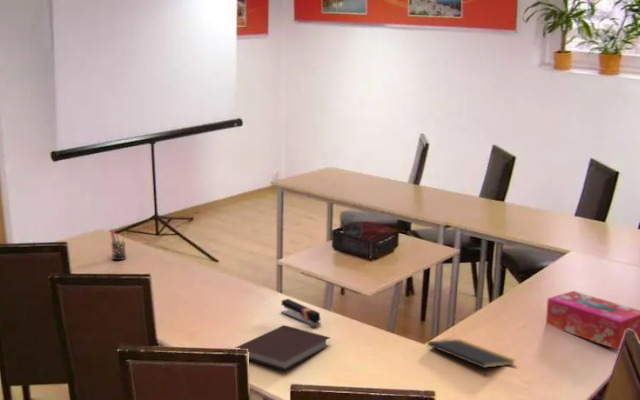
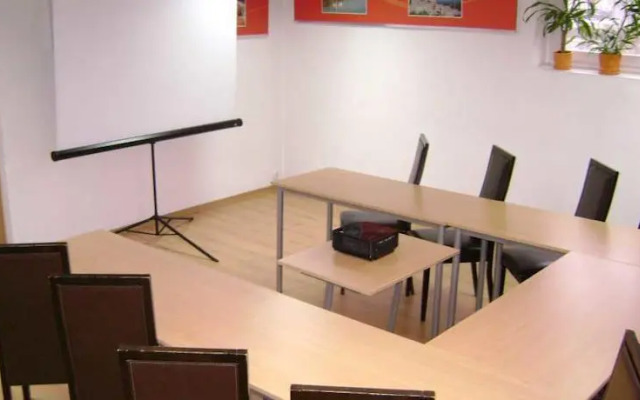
- notepad (470, 352)
- stapler (300, 312)
- tissue box (594, 318)
- pen holder (116, 245)
- notebook (283, 346)
